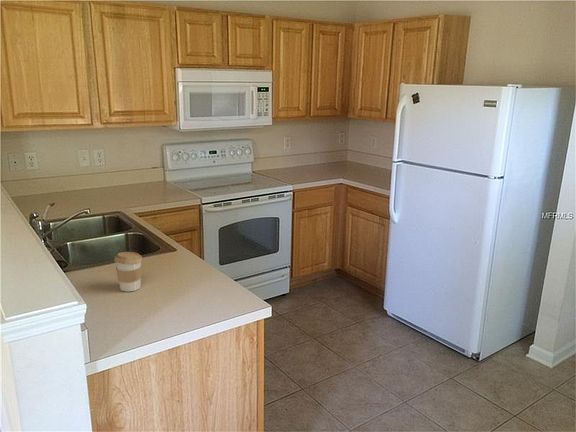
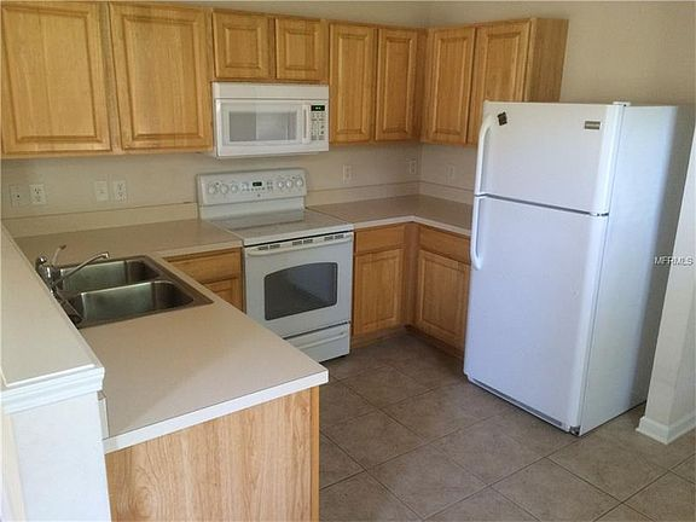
- coffee cup (129, 270)
